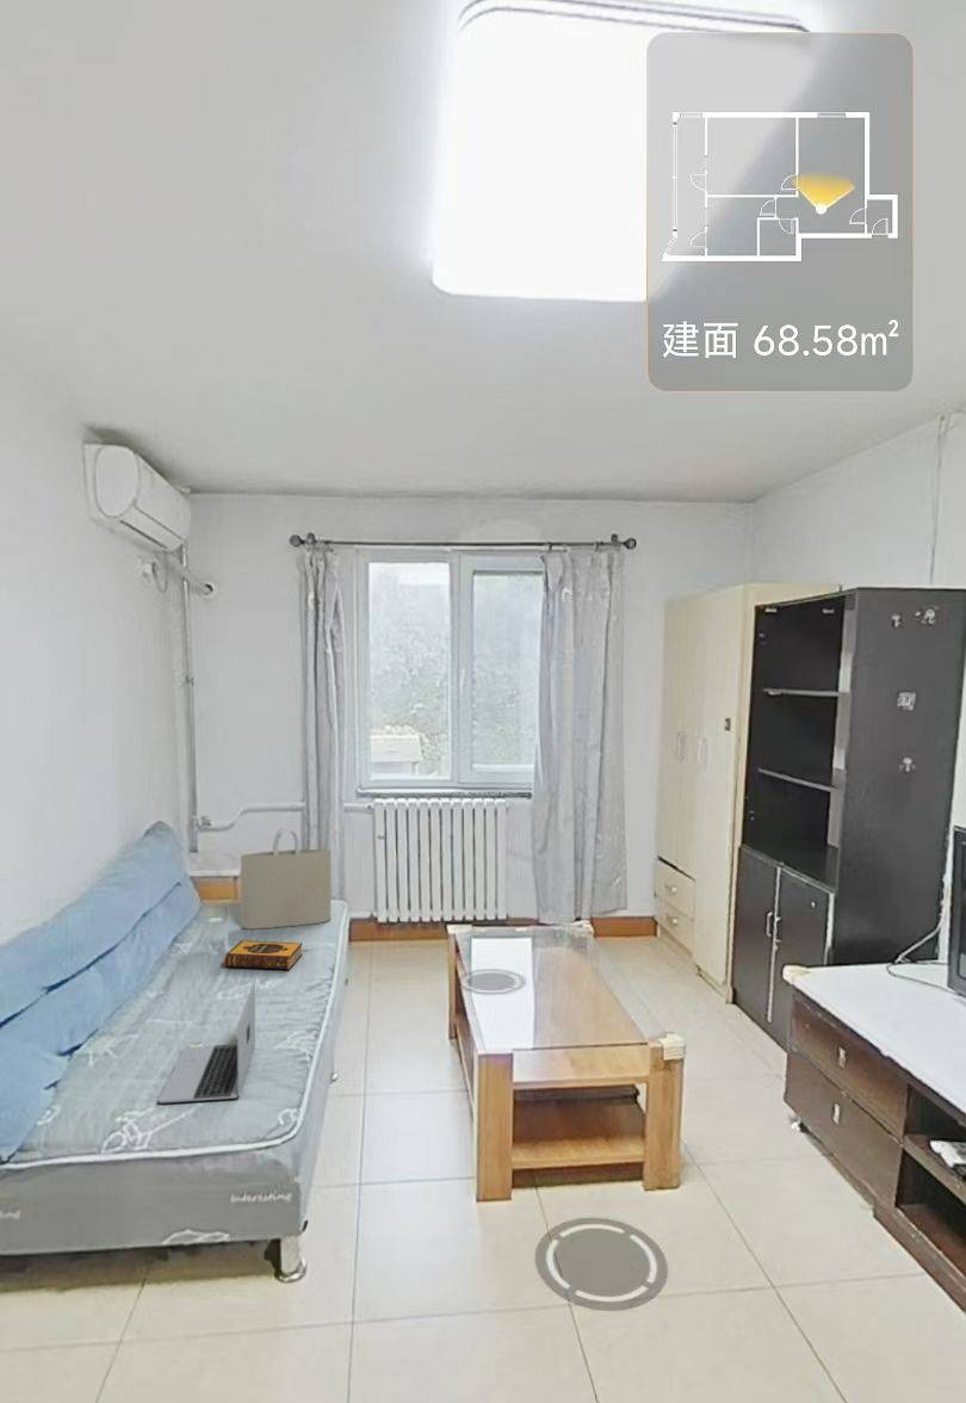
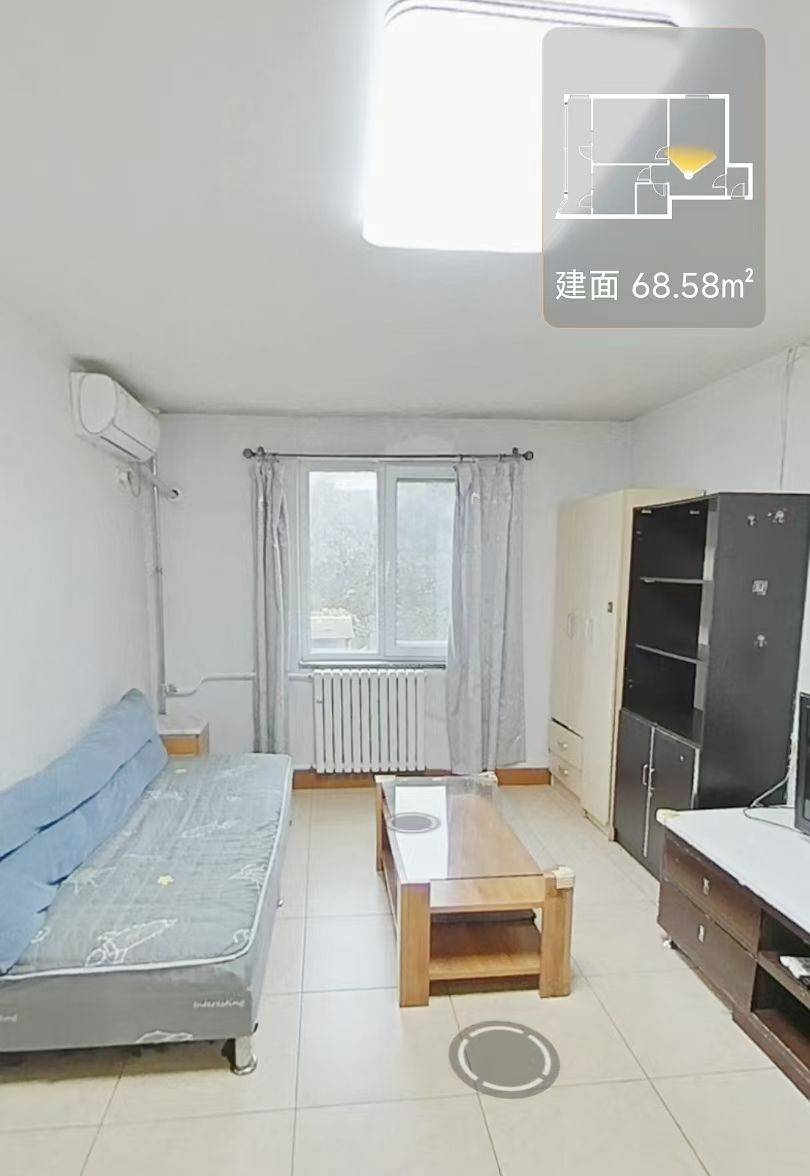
- laptop (210, 1045)
- hardback book (264, 954)
- tote bag (286, 876)
